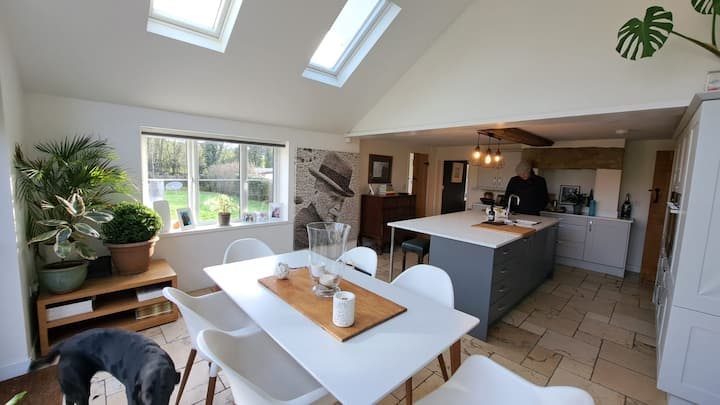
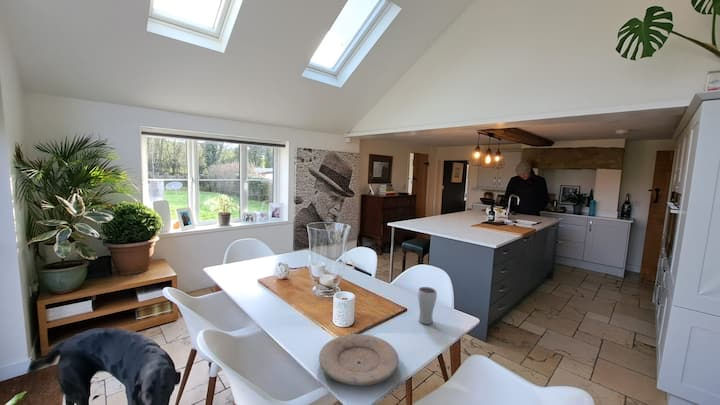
+ drinking glass (426, 305)
+ plate (358, 359)
